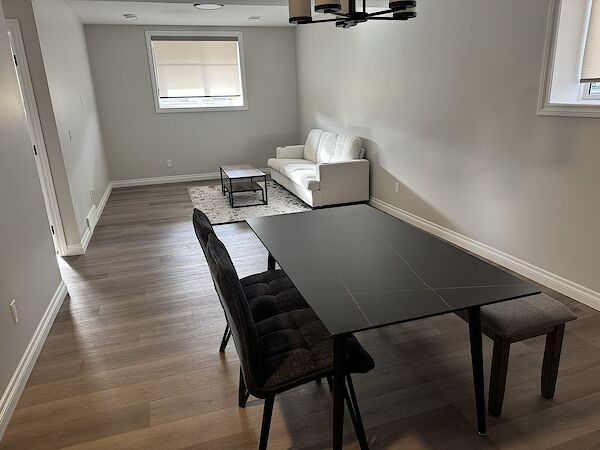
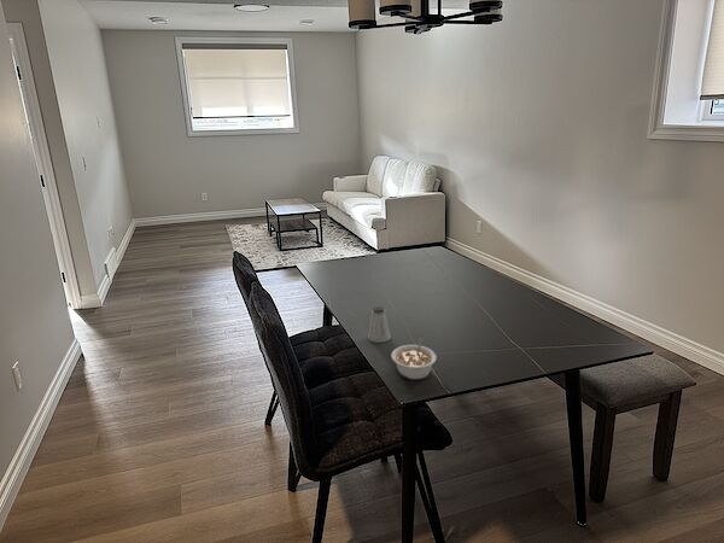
+ legume (413, 361)
+ saltshaker (379, 322)
